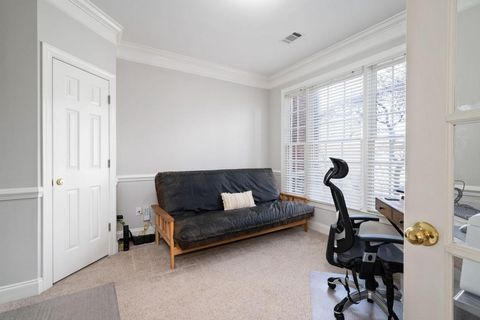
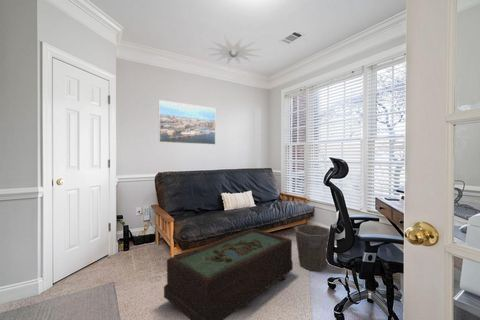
+ waste bin (312, 247)
+ coffee table (235, 267)
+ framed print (189, 124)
+ ceiling light (233, 52)
